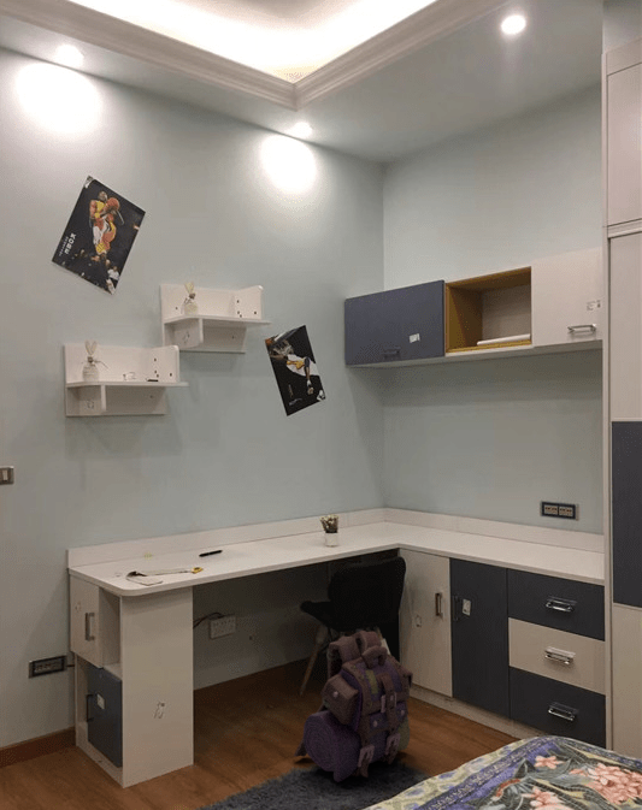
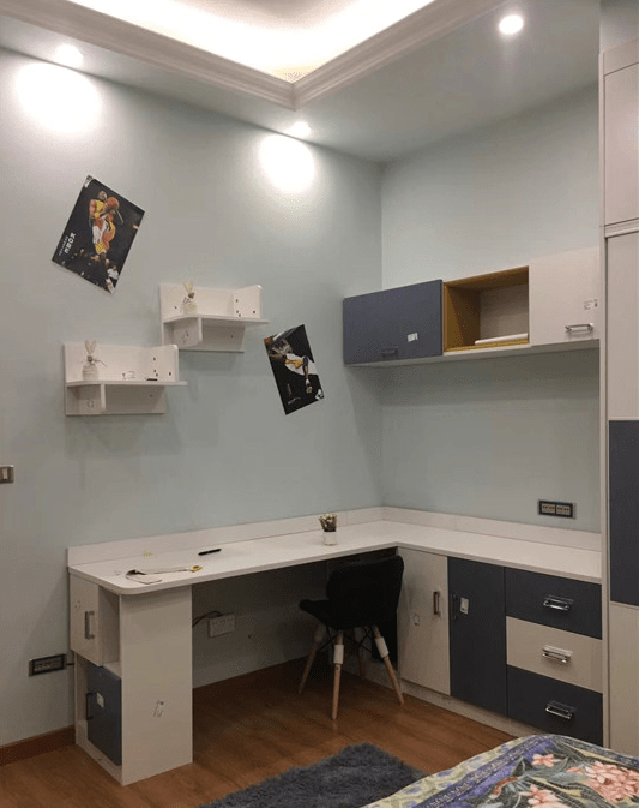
- backpack (359, 698)
